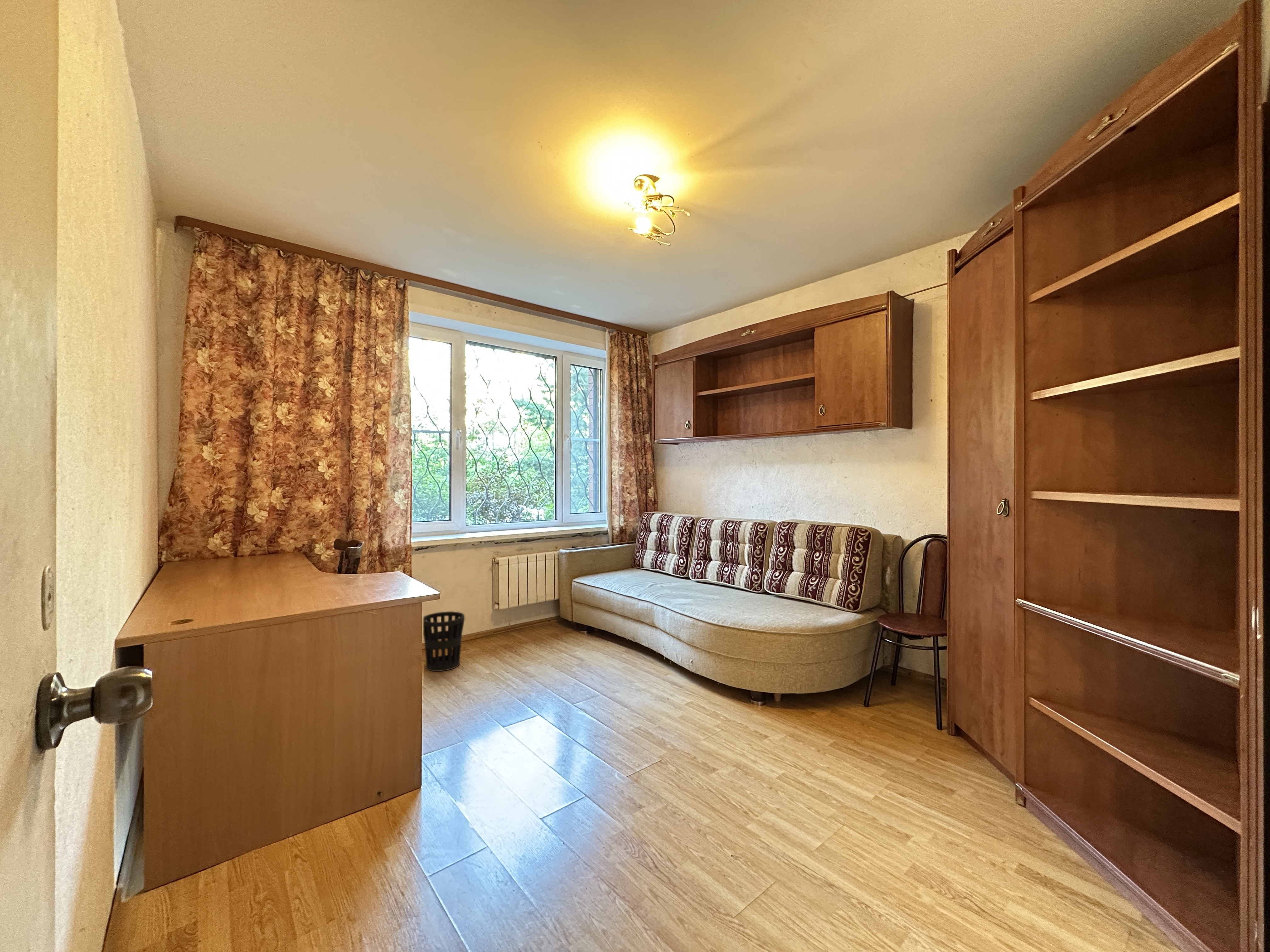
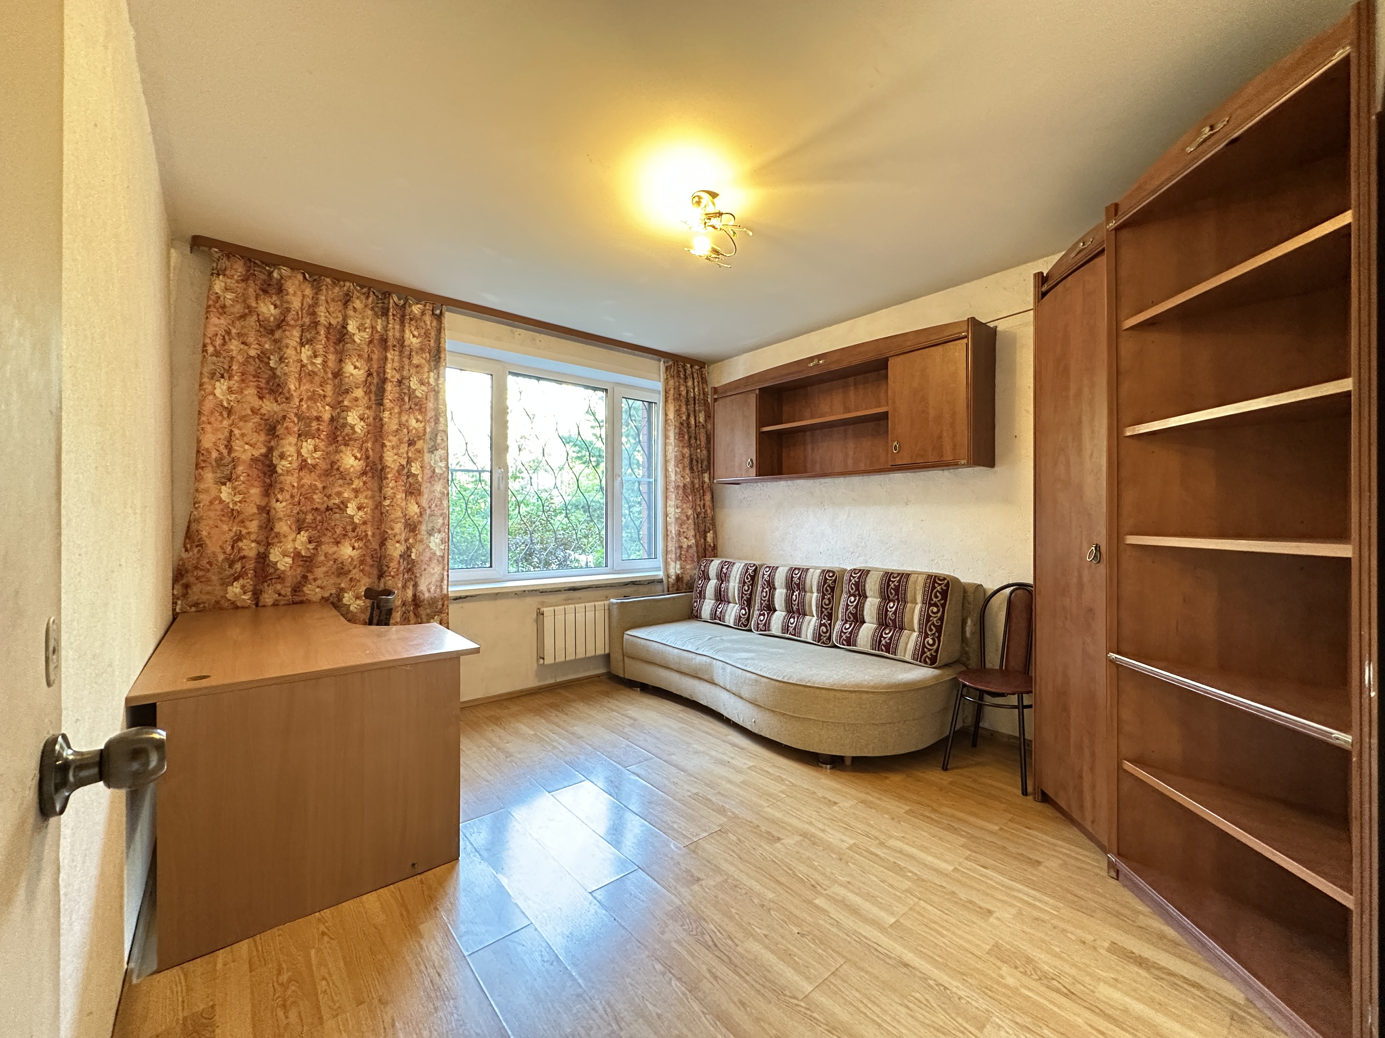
- wastebasket (443, 641)
